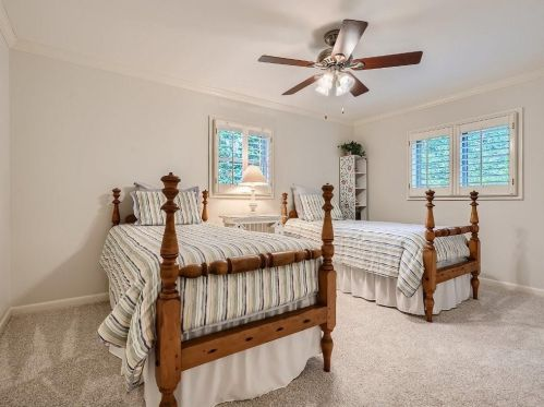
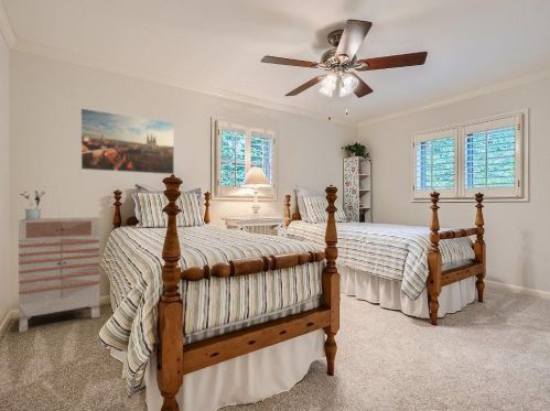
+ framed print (130, 143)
+ dresser (62, 268)
+ potted plant (31, 204)
